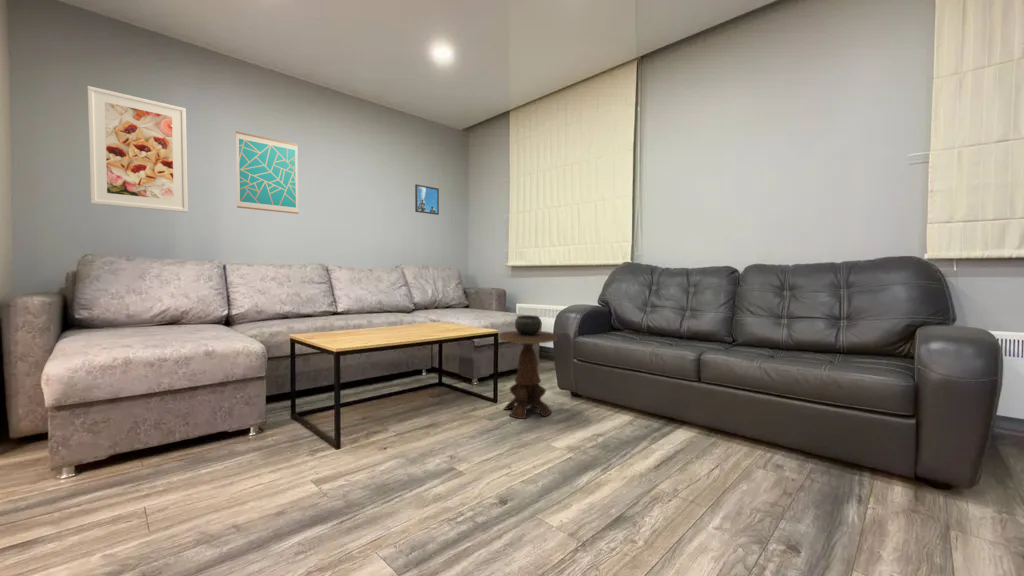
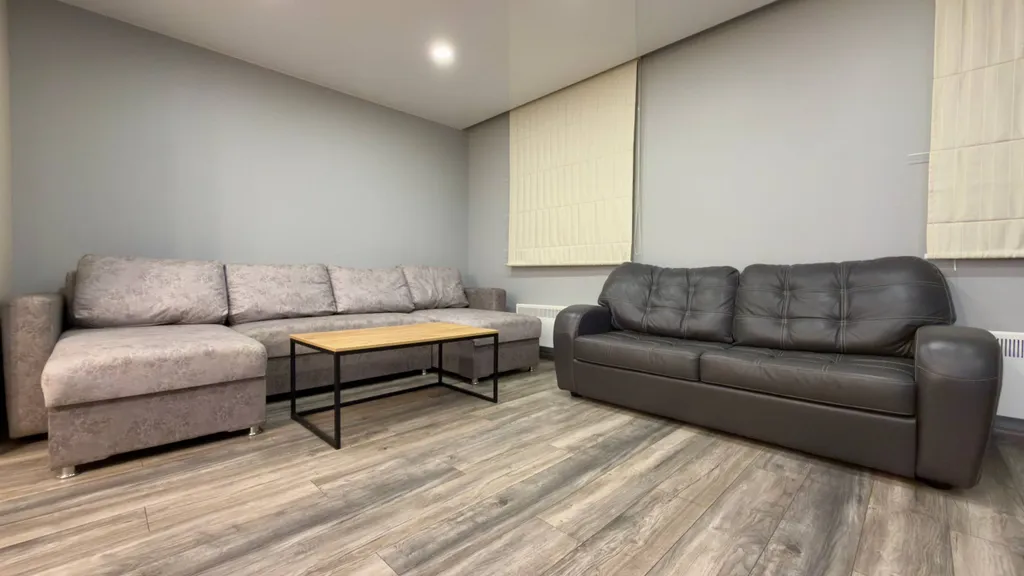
- side table (527, 363)
- wall art (268, 174)
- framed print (140, 153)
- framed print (427, 199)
